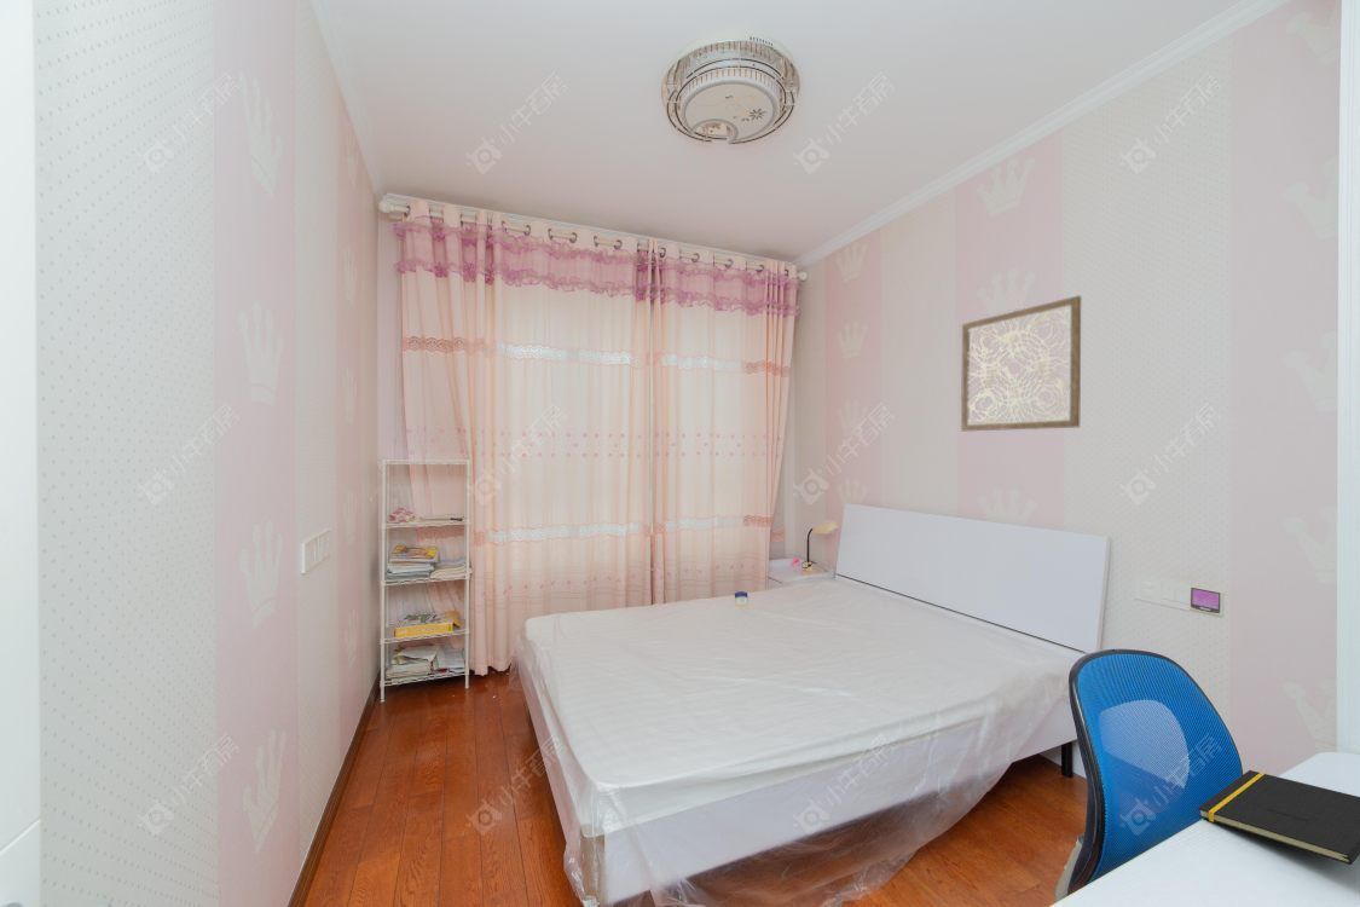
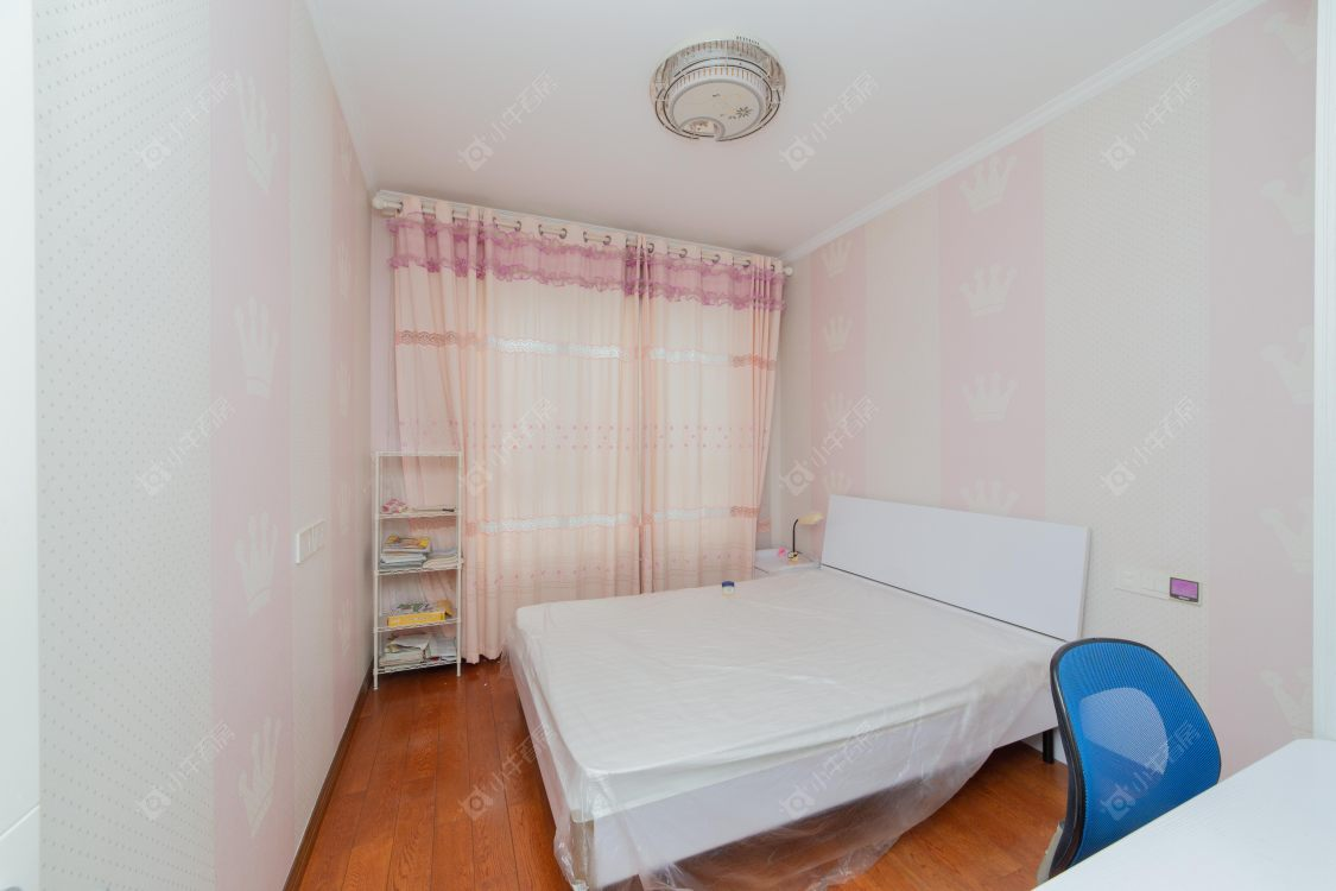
- wall art (1018, 372)
- notepad (1292, 810)
